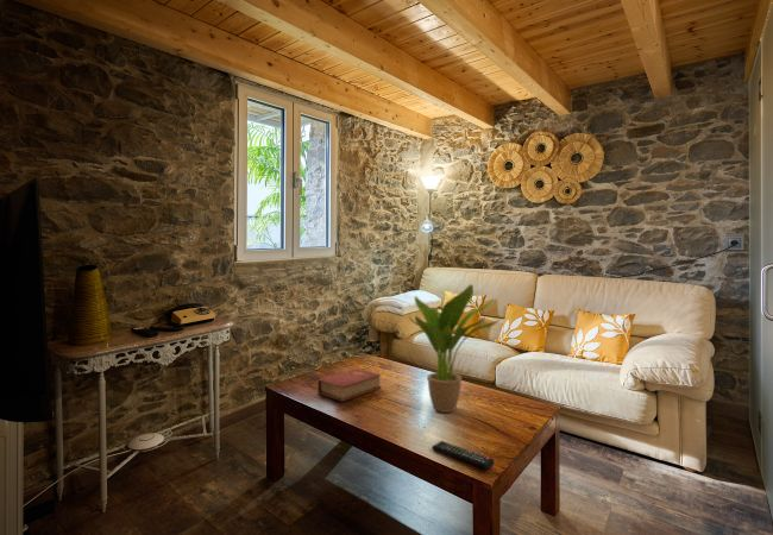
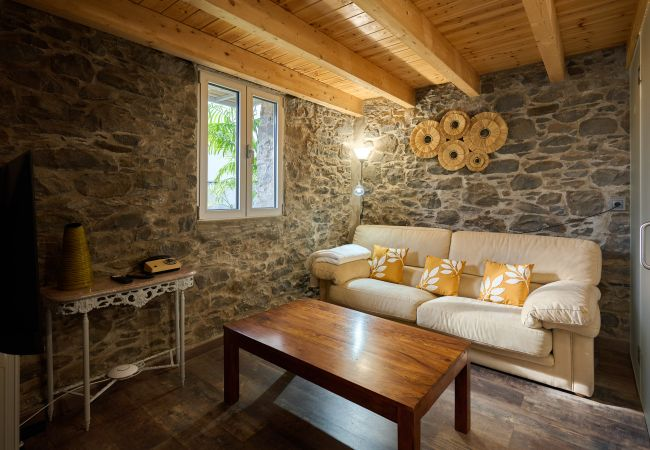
- potted plant (454, 345)
- remote control (461, 454)
- book (350, 383)
